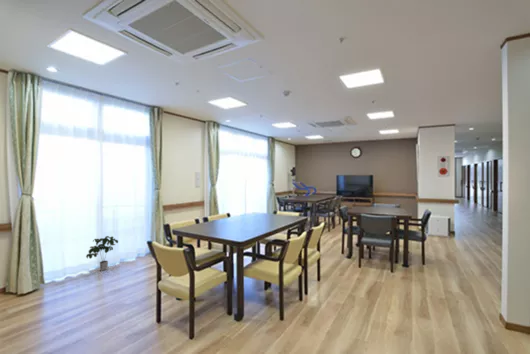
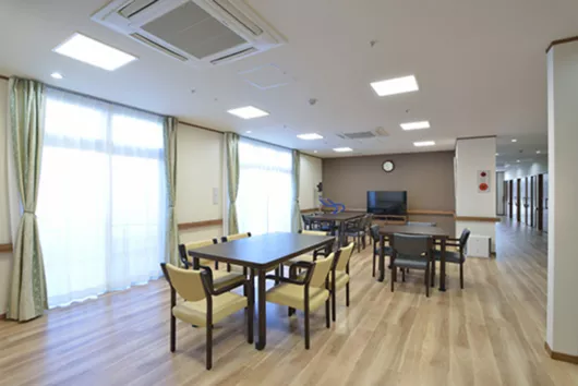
- potted plant (100, 253)
